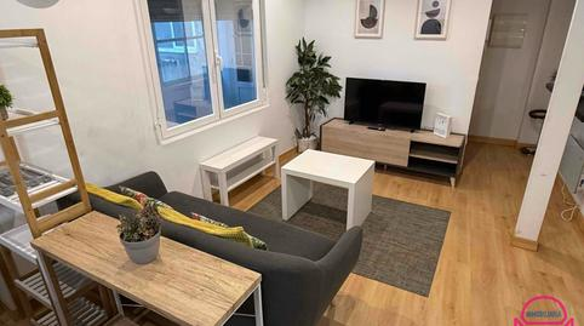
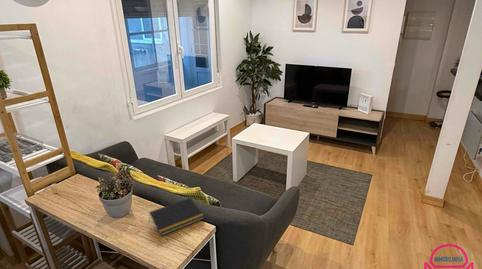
+ notepad (177, 215)
